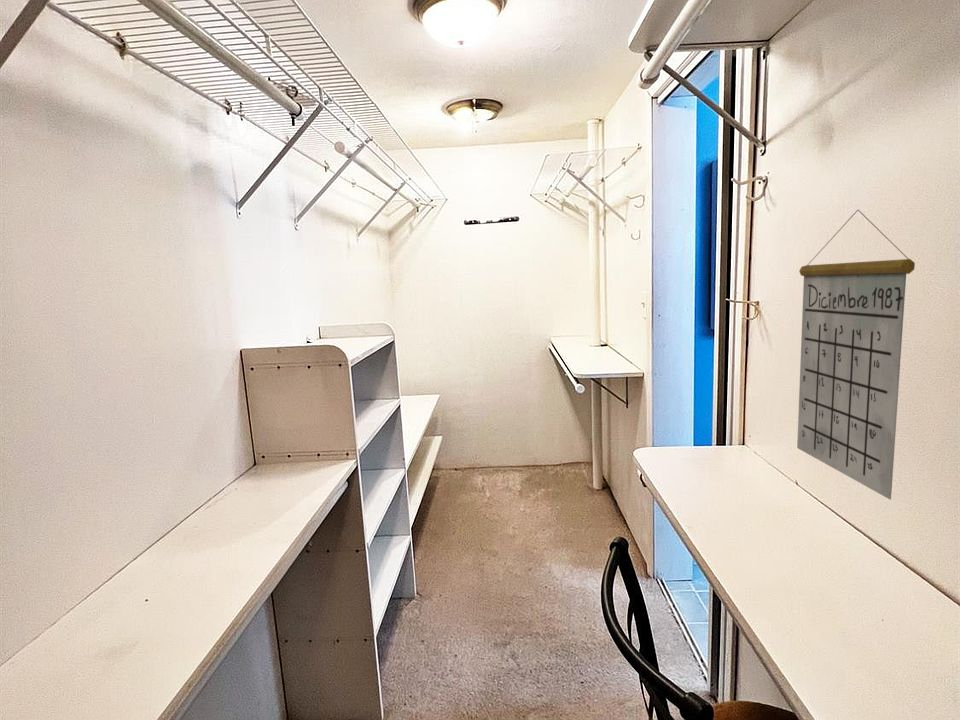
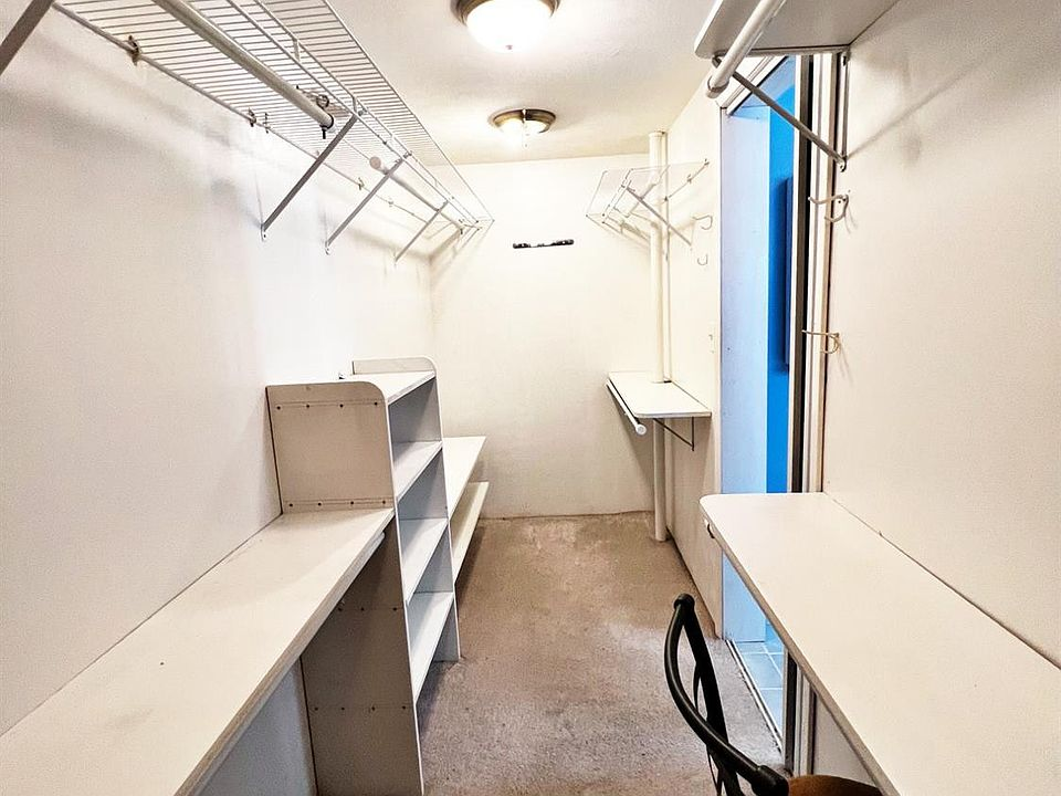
- calendar (845, 344)
